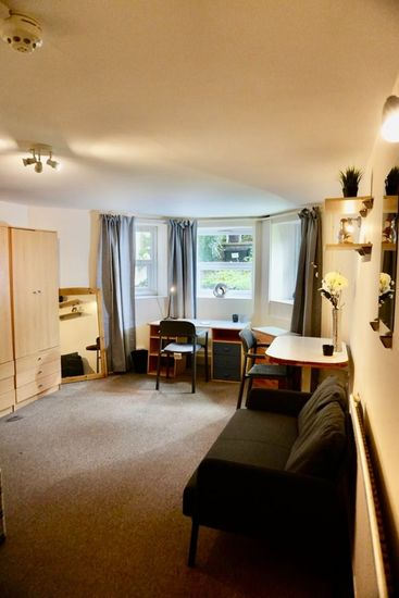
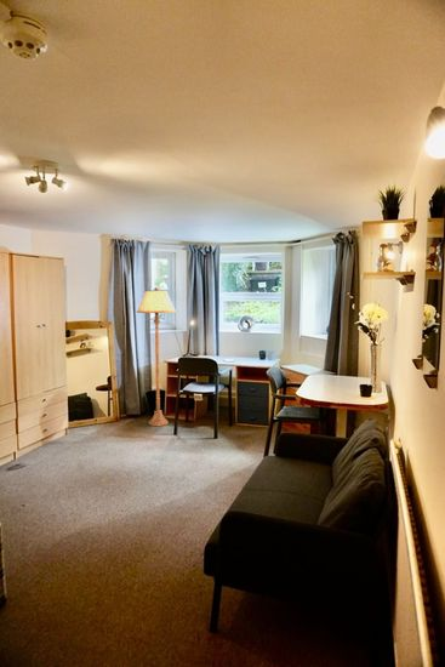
+ floor lamp (156, 355)
